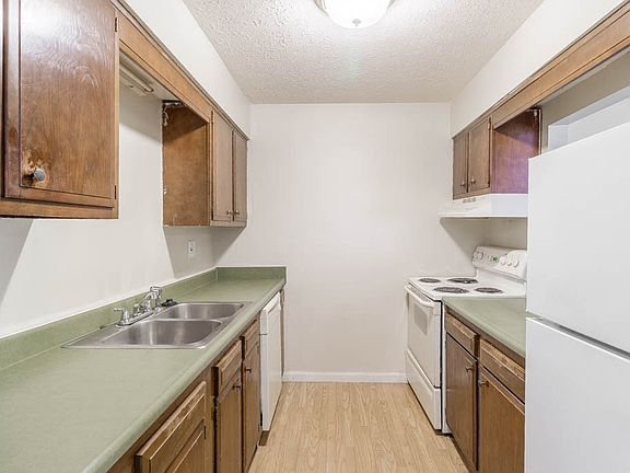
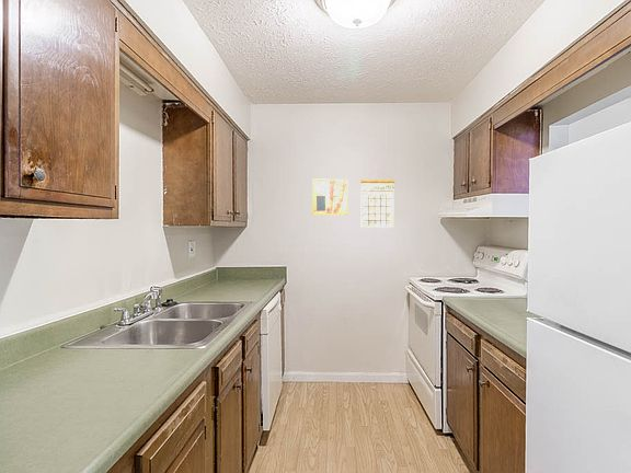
+ calendar (377, 198)
+ wall art (330, 197)
